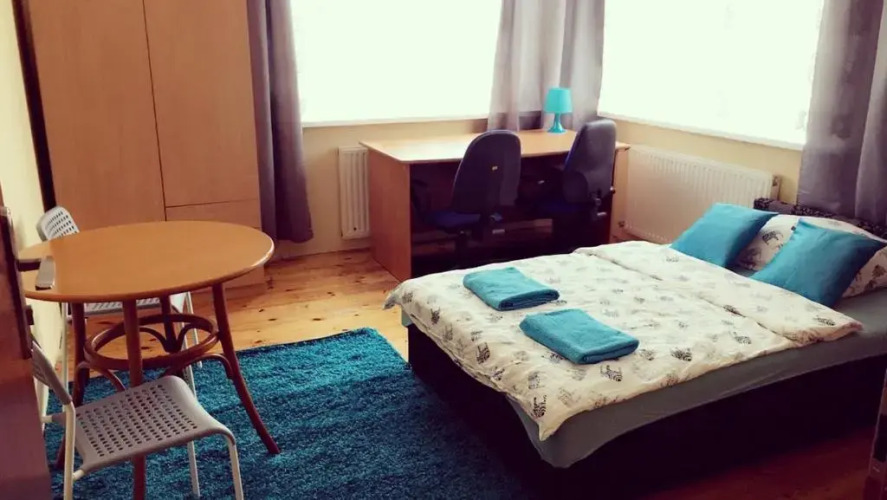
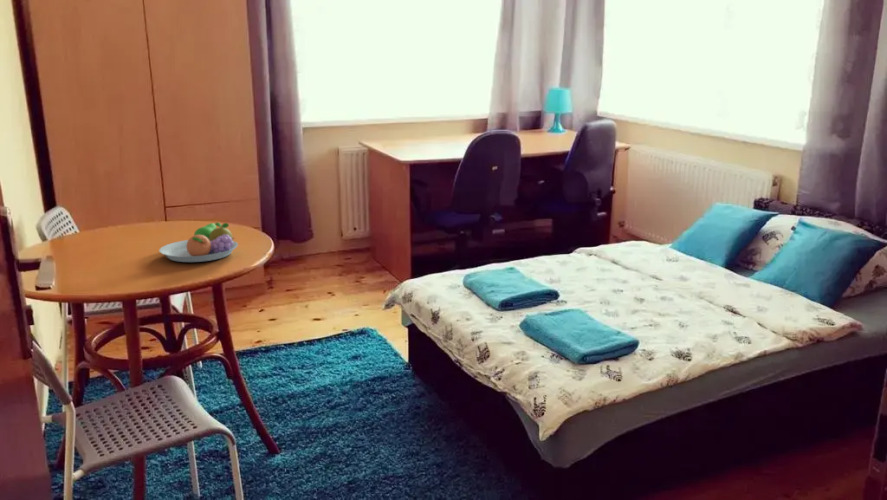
+ fruit bowl (201, 239)
